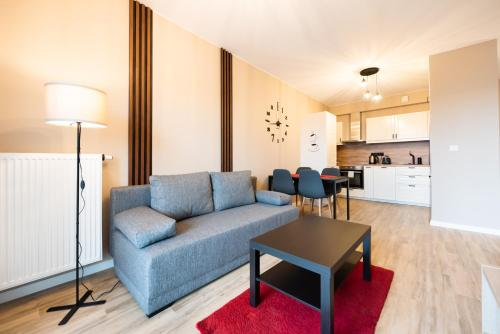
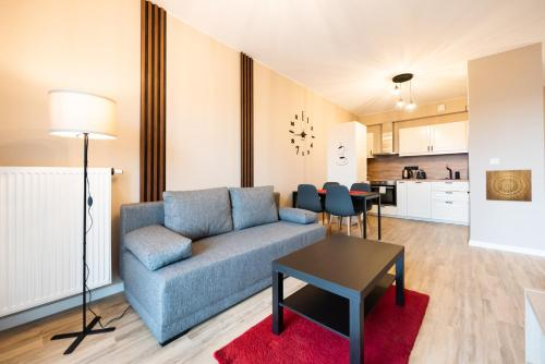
+ wall art (507, 185)
